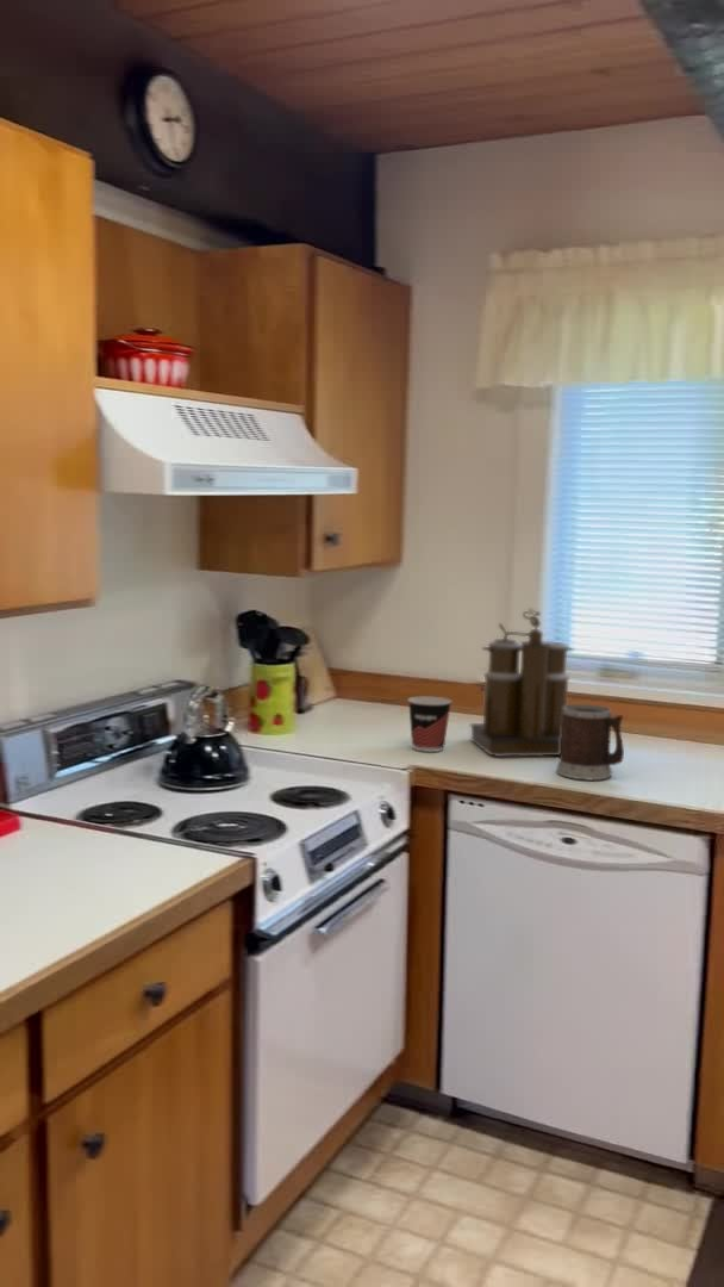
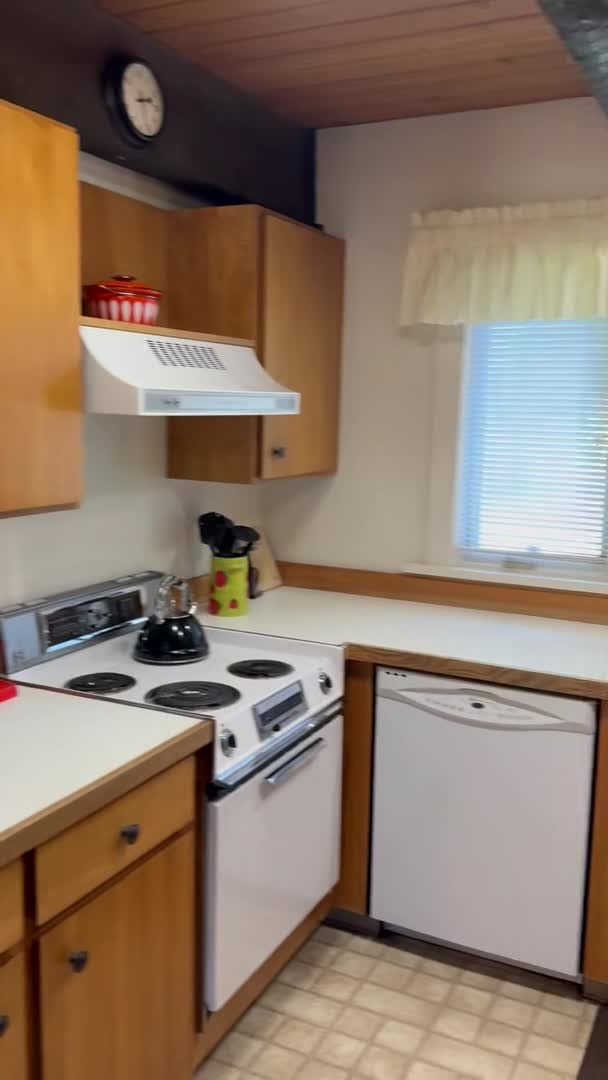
- cup (429, 723)
- mug (591, 741)
- coffee maker (525, 677)
